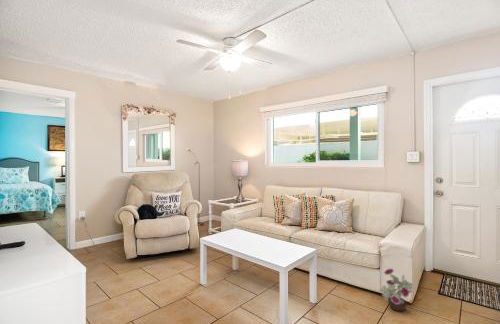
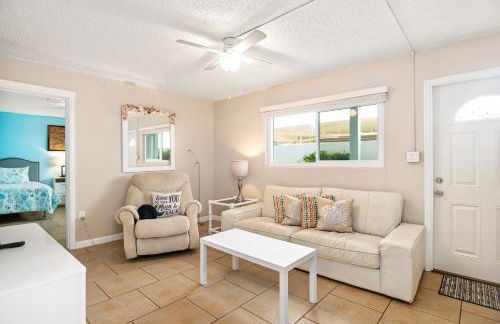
- decorative plant (396, 289)
